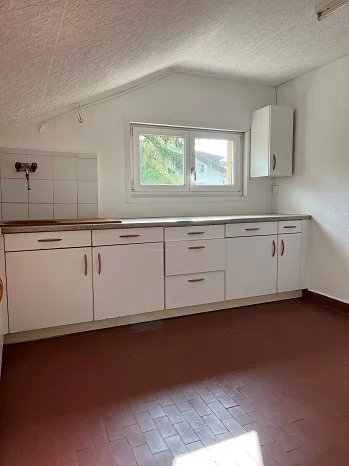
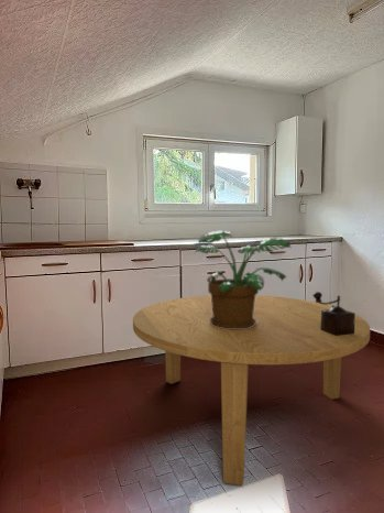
+ potted plant (238, 275)
+ dining table (245, 363)
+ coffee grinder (332, 312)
